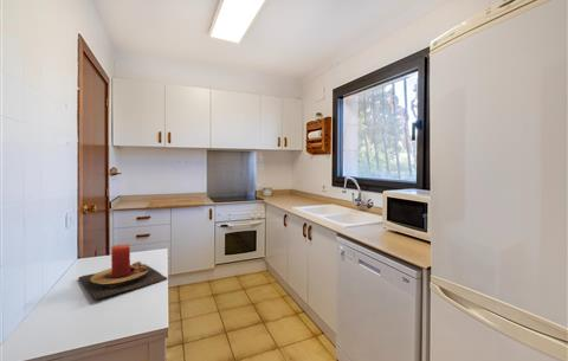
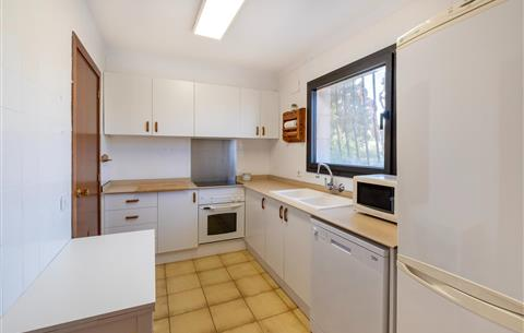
- candle (122, 260)
